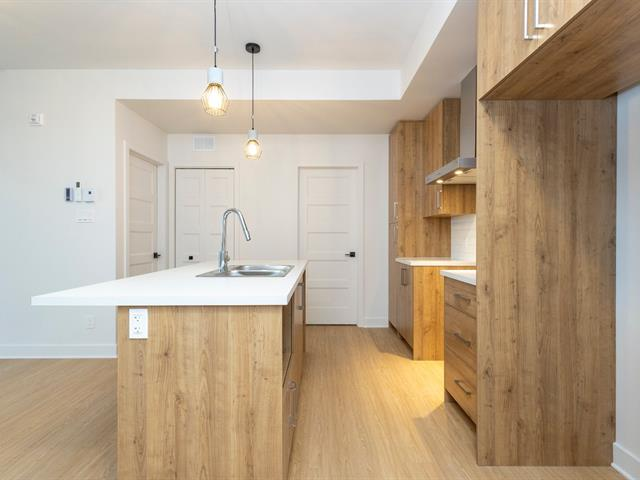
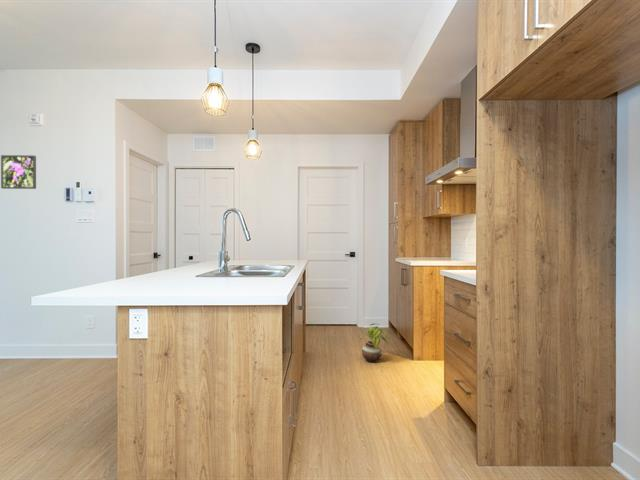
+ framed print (18, 172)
+ potted plant (374, 342)
